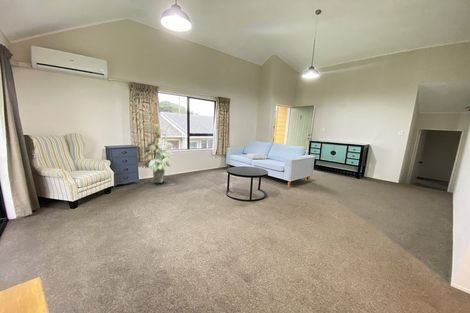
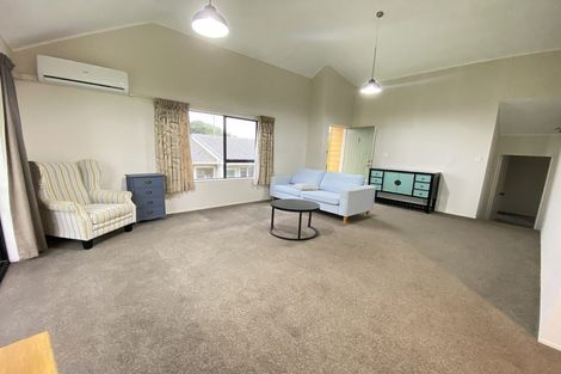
- indoor plant (157, 153)
